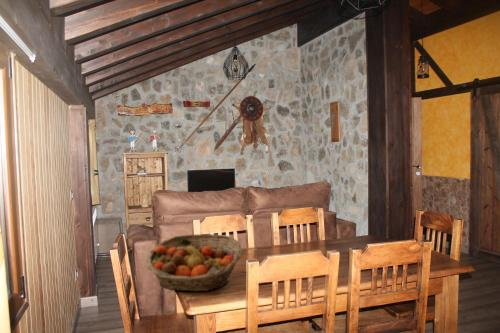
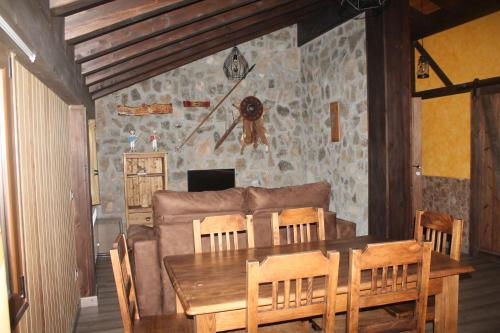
- fruit basket (194, 261)
